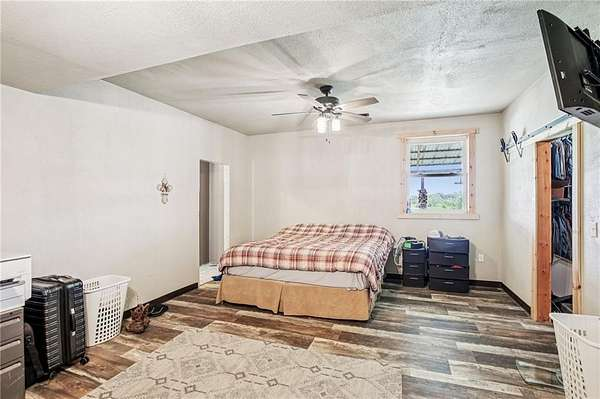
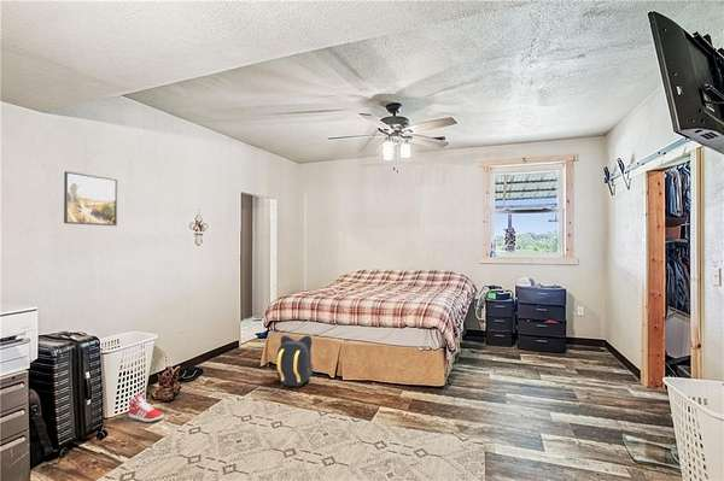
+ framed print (92, 200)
+ backpack (293, 359)
+ sneaker (145, 406)
